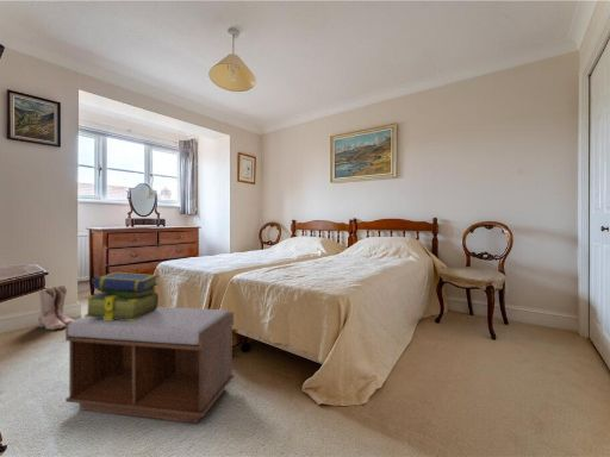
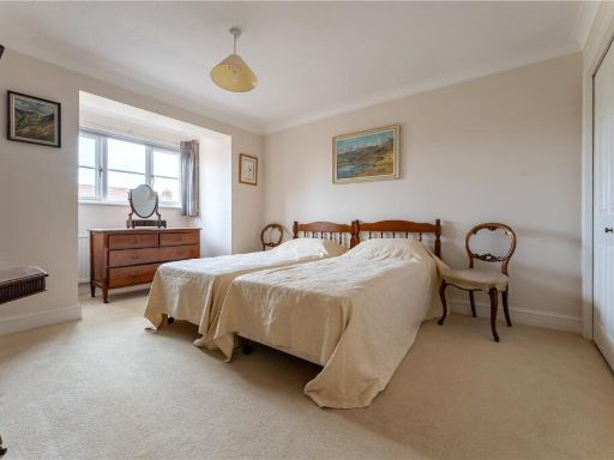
- stack of books (126, 293)
- boots (57, 306)
- bench (155, 356)
